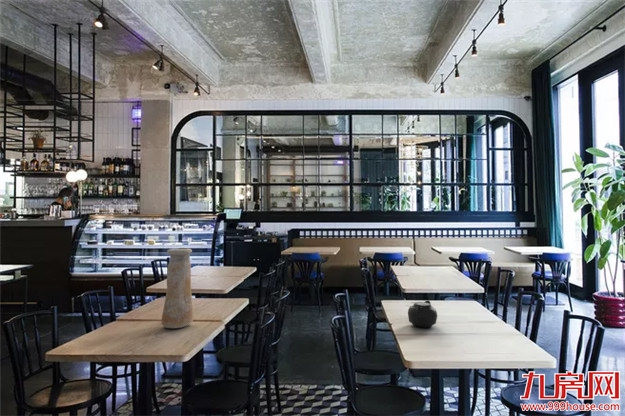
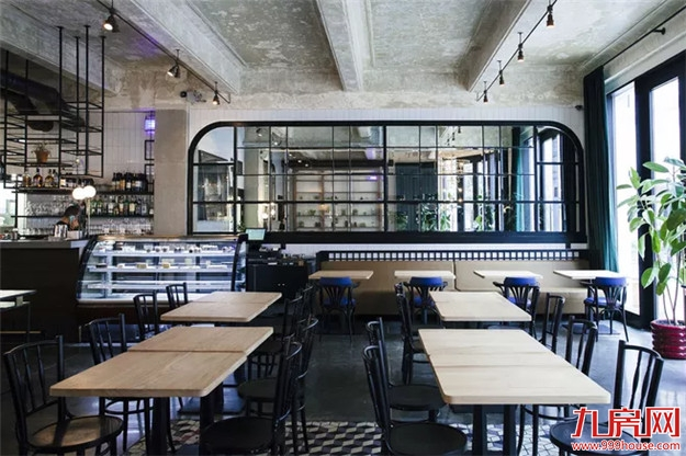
- vase (177, 287)
- teapot (423, 313)
